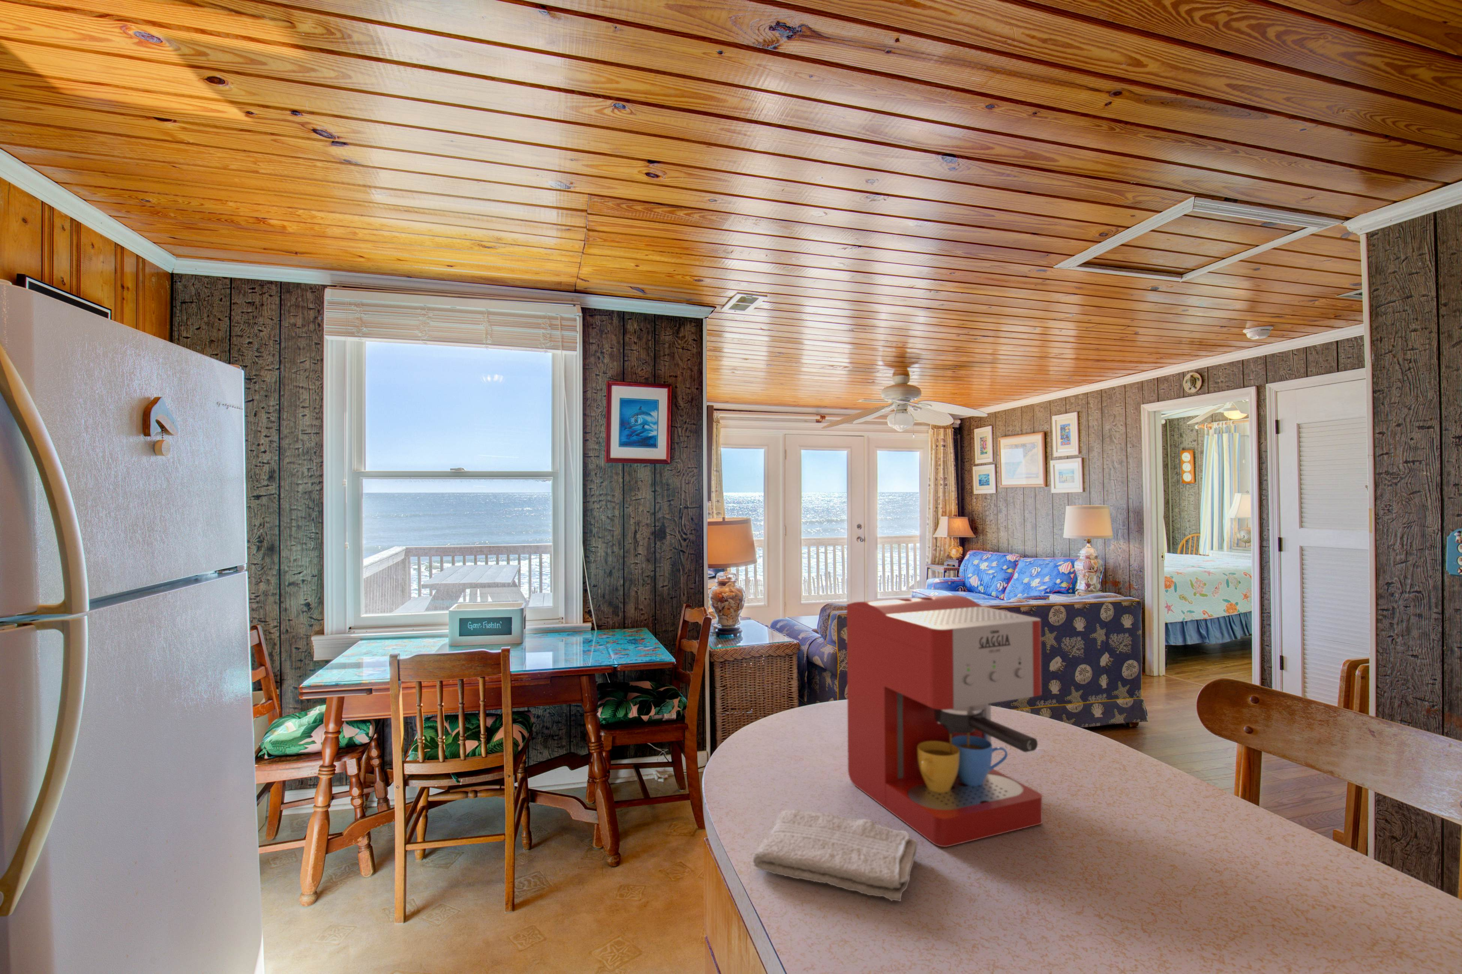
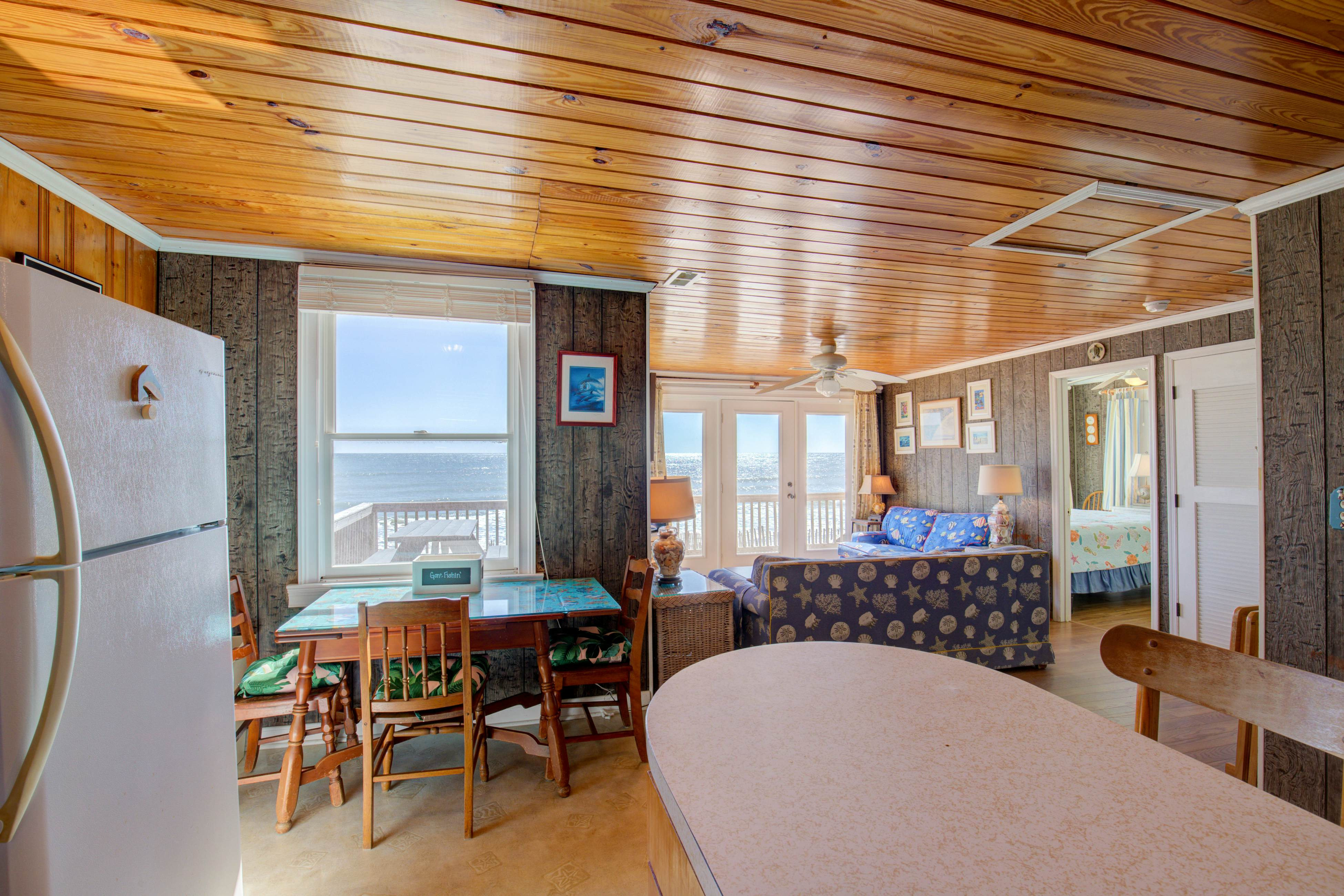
- washcloth (837, 849)
- coffee maker (938, 701)
